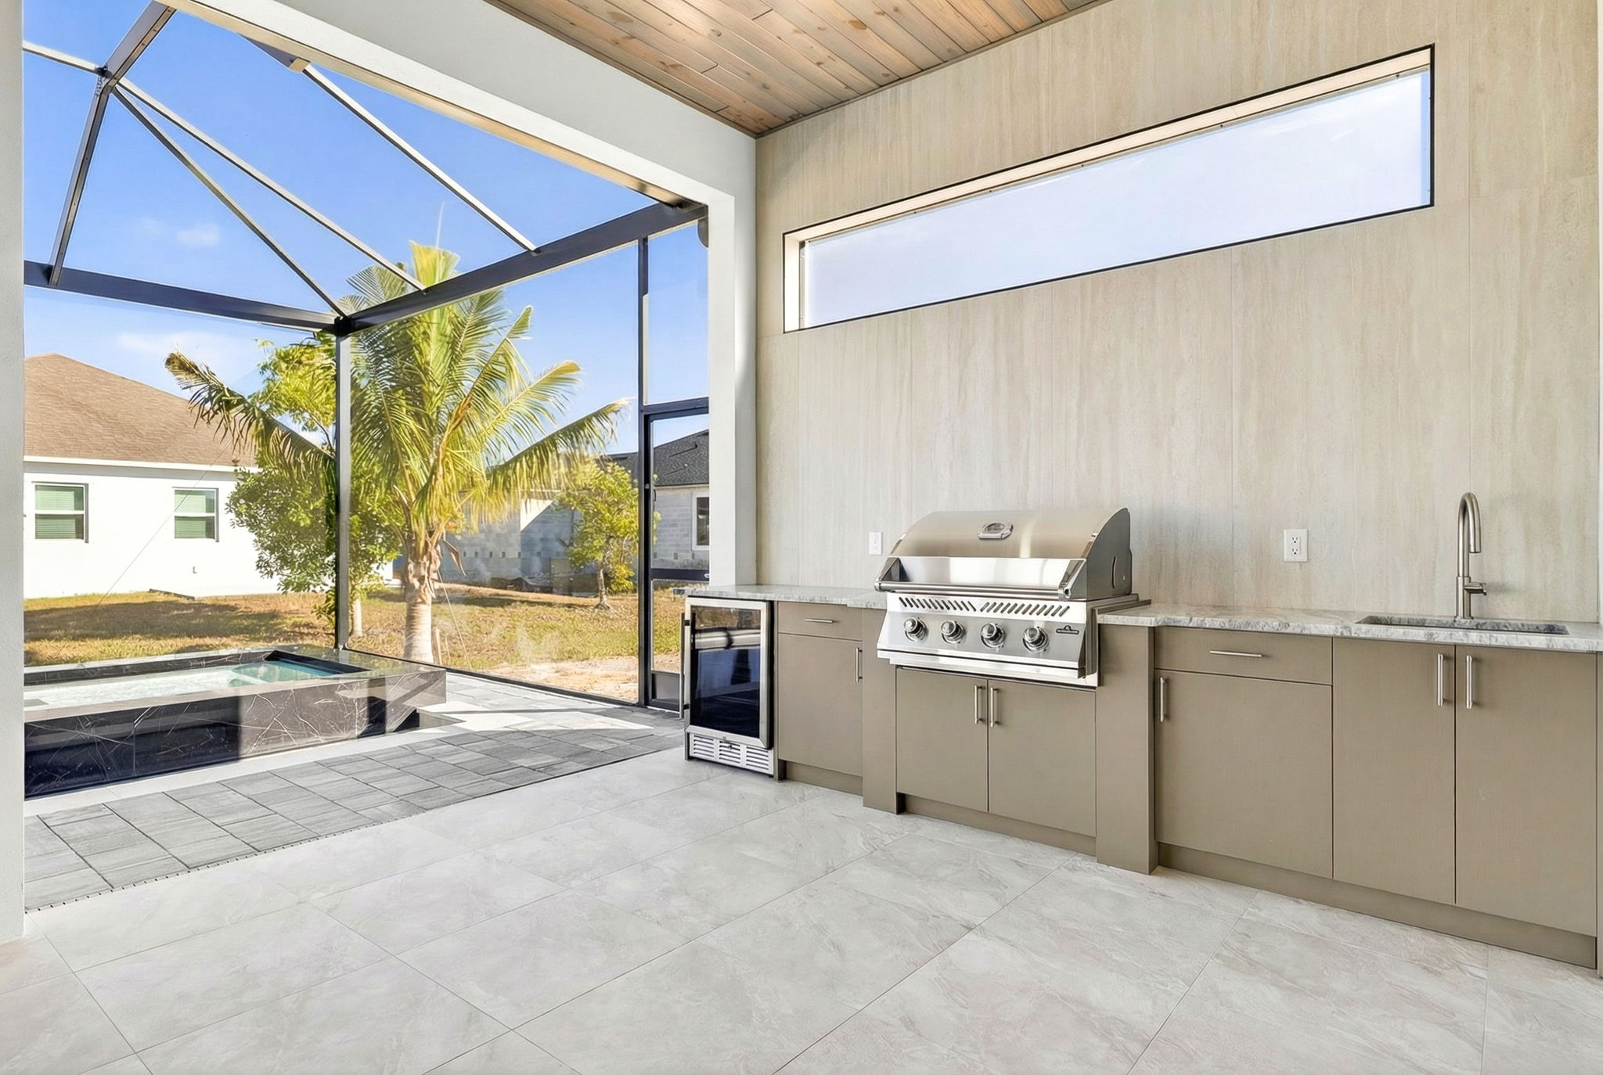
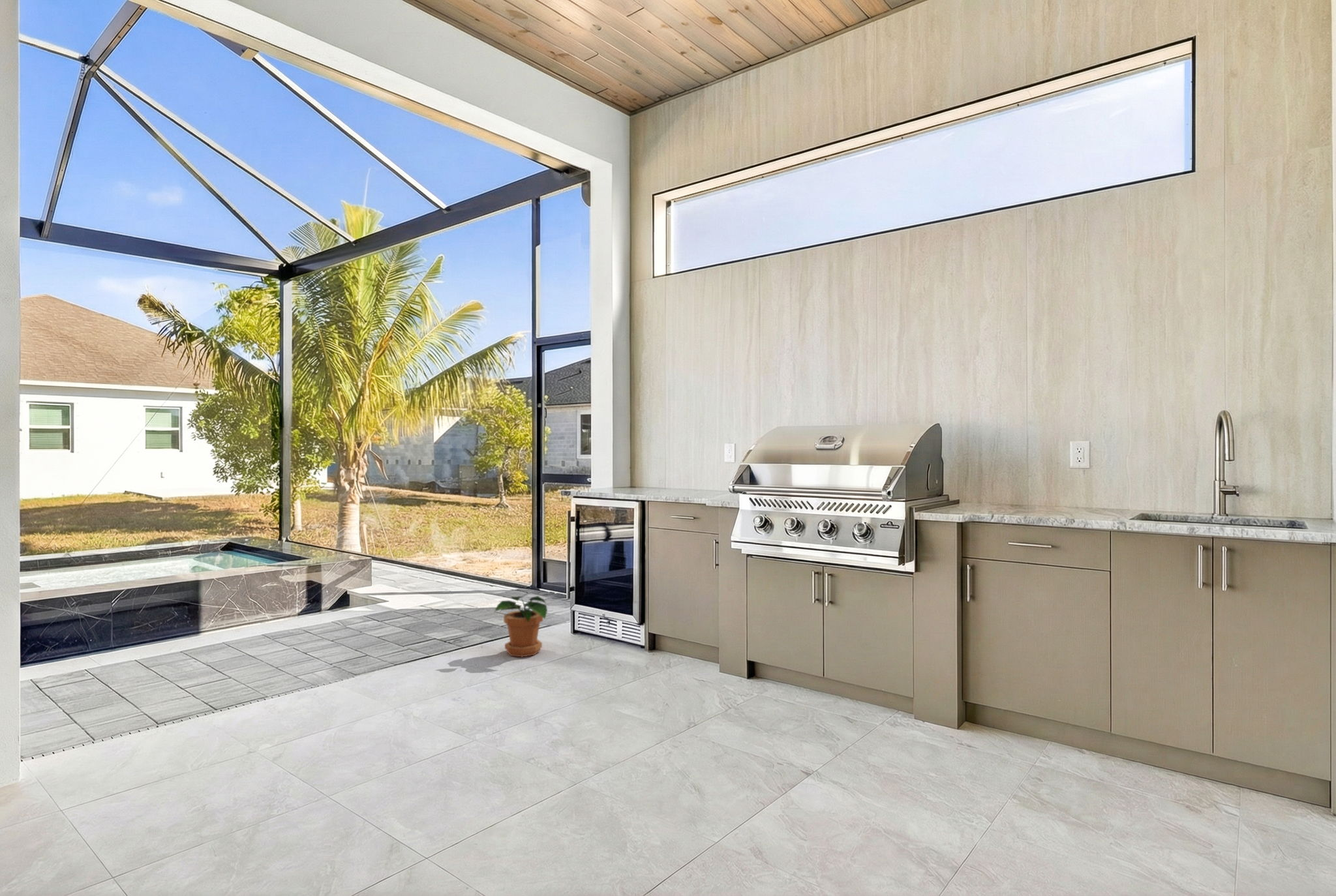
+ potted plant (524, 626)
